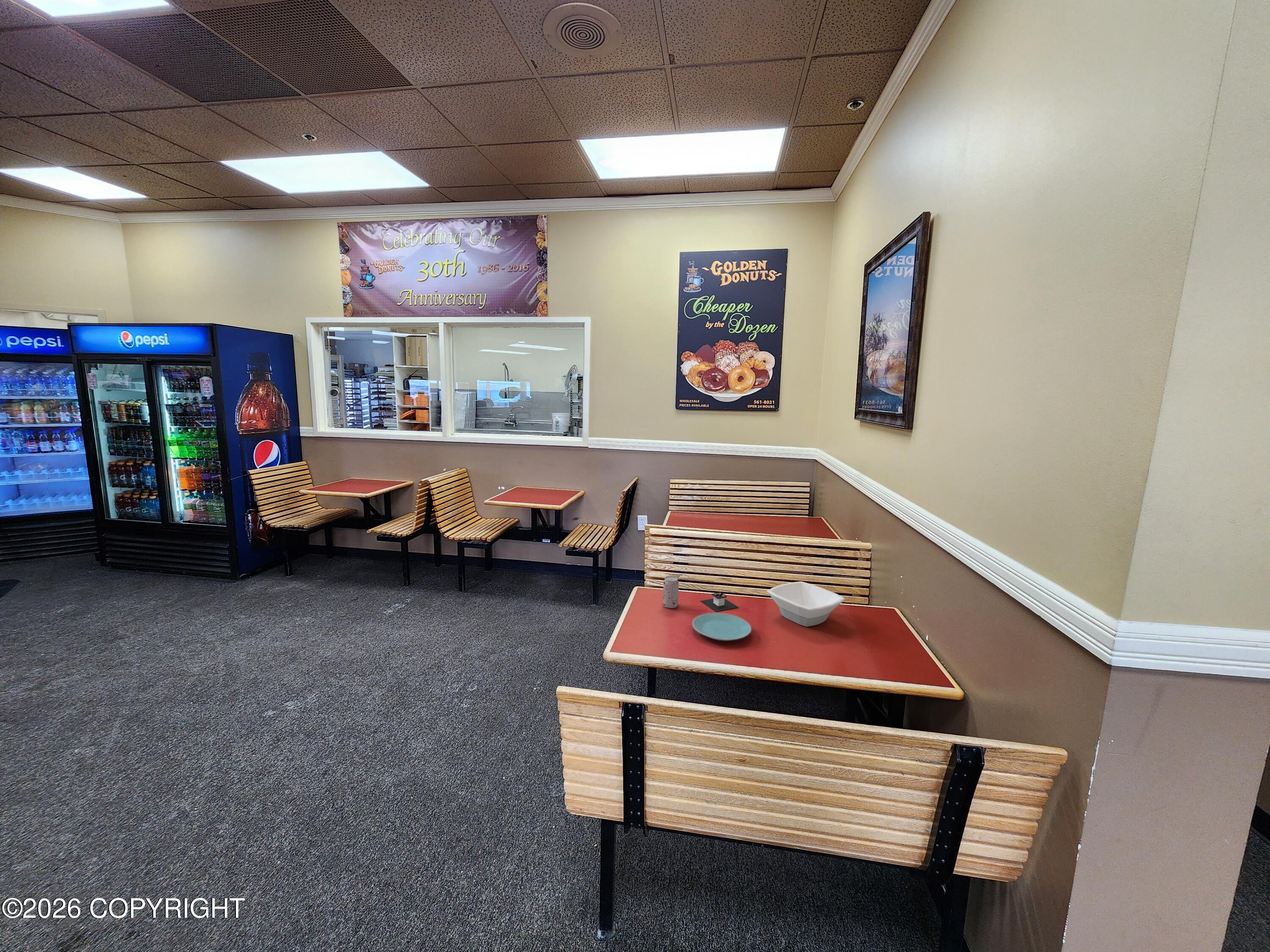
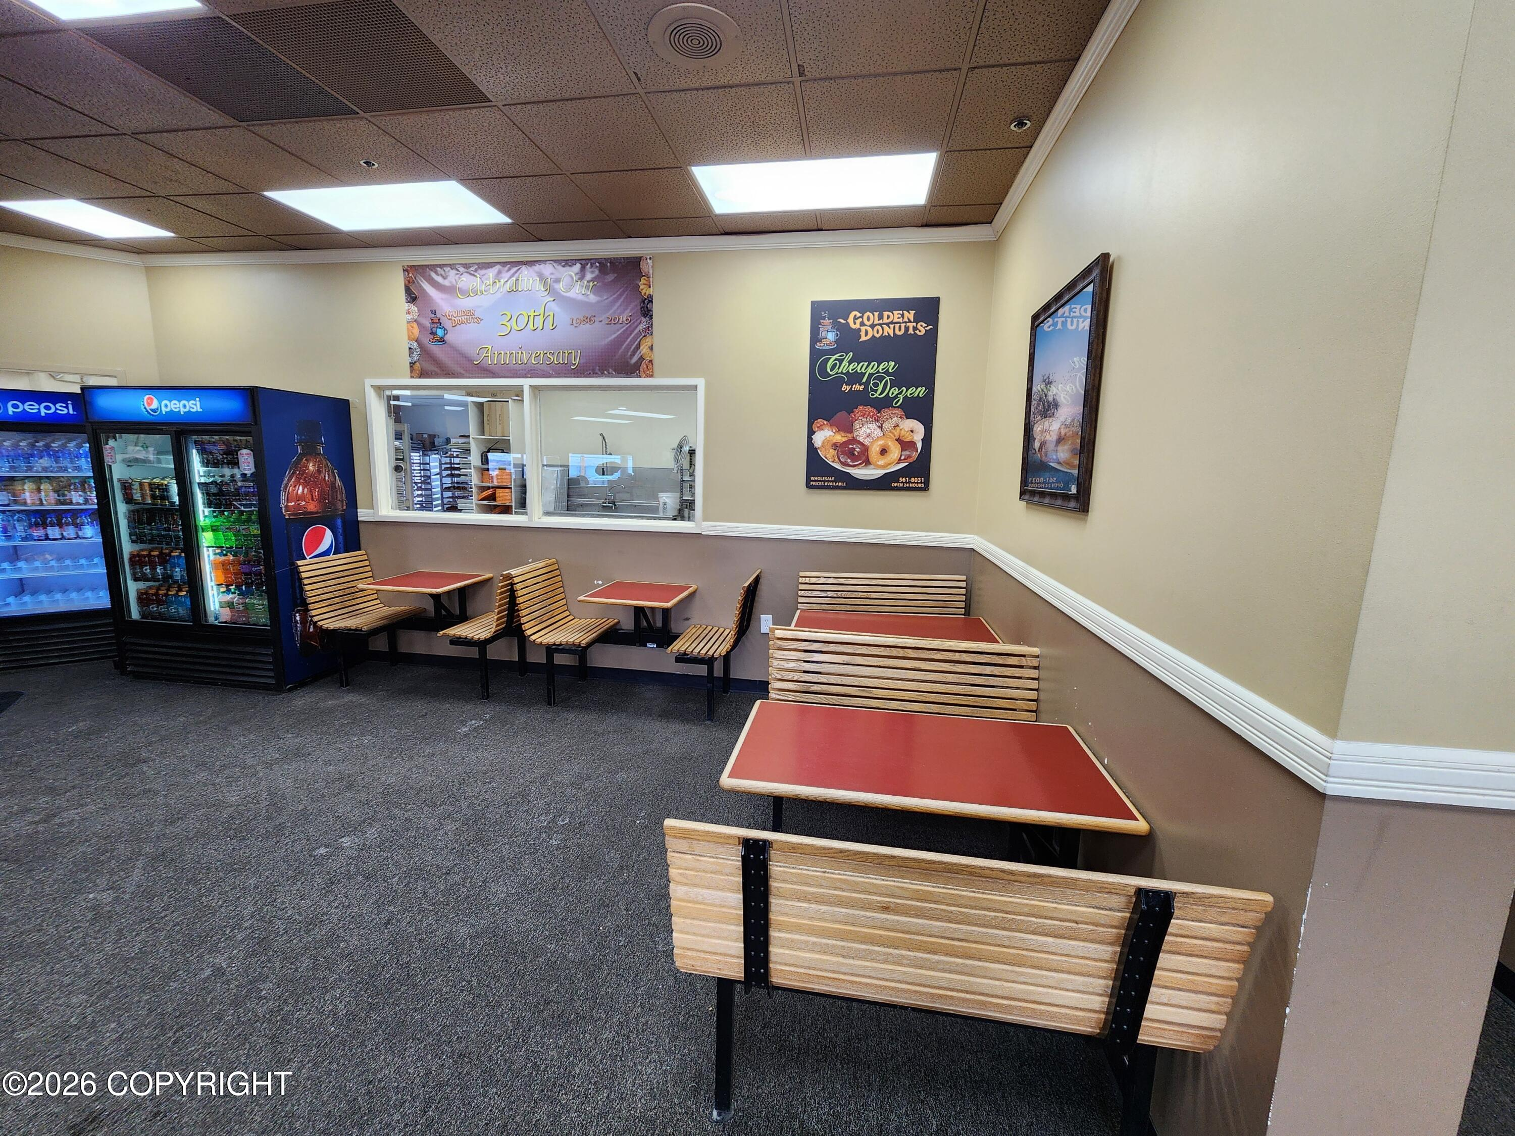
- architectural model (719, 598)
- beverage can (671, 592)
- bowl (804, 606)
- plate (721, 628)
